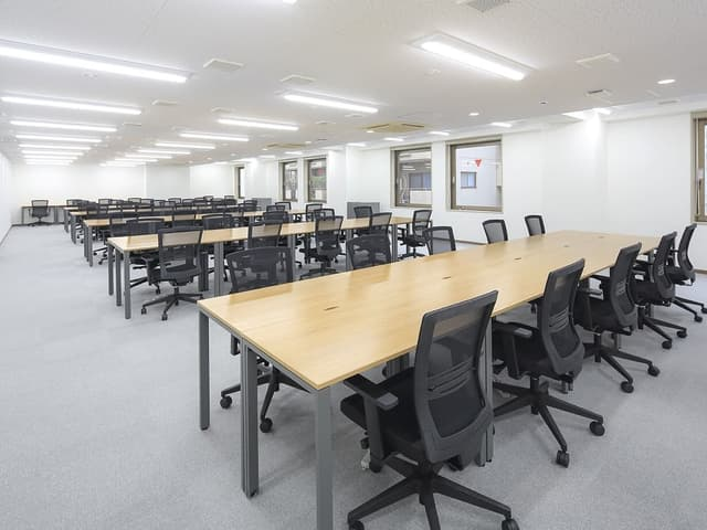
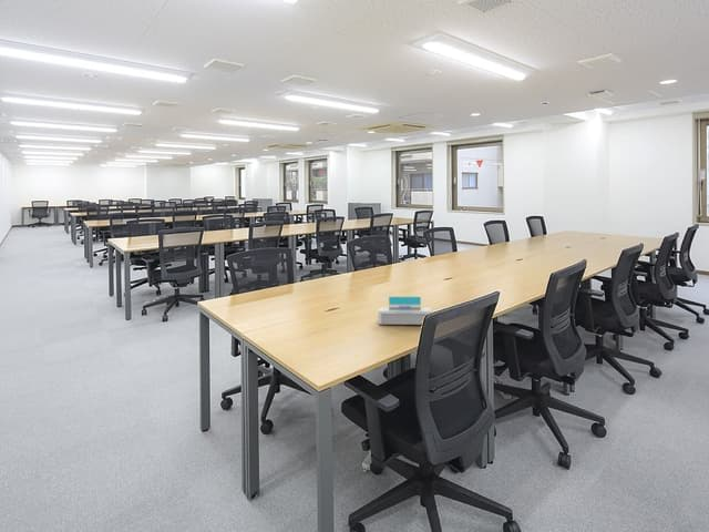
+ tissue box (404, 309)
